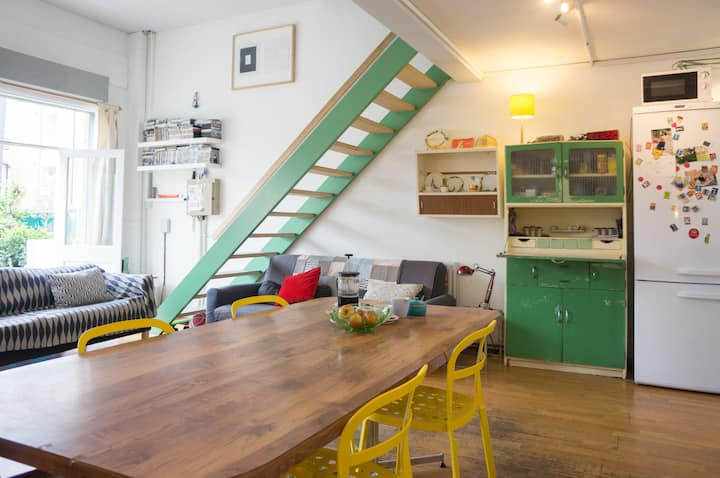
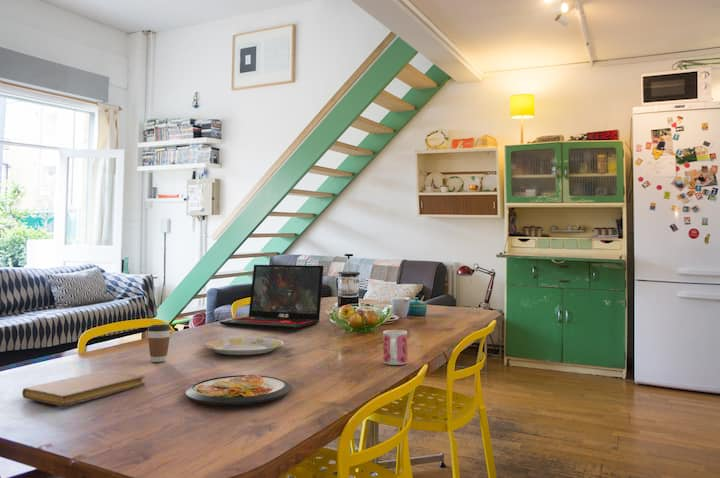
+ dish (239, 386)
+ laptop (272, 294)
+ mug (393, 347)
+ notebook (86, 386)
+ coffee cup (158, 342)
+ plate (244, 347)
